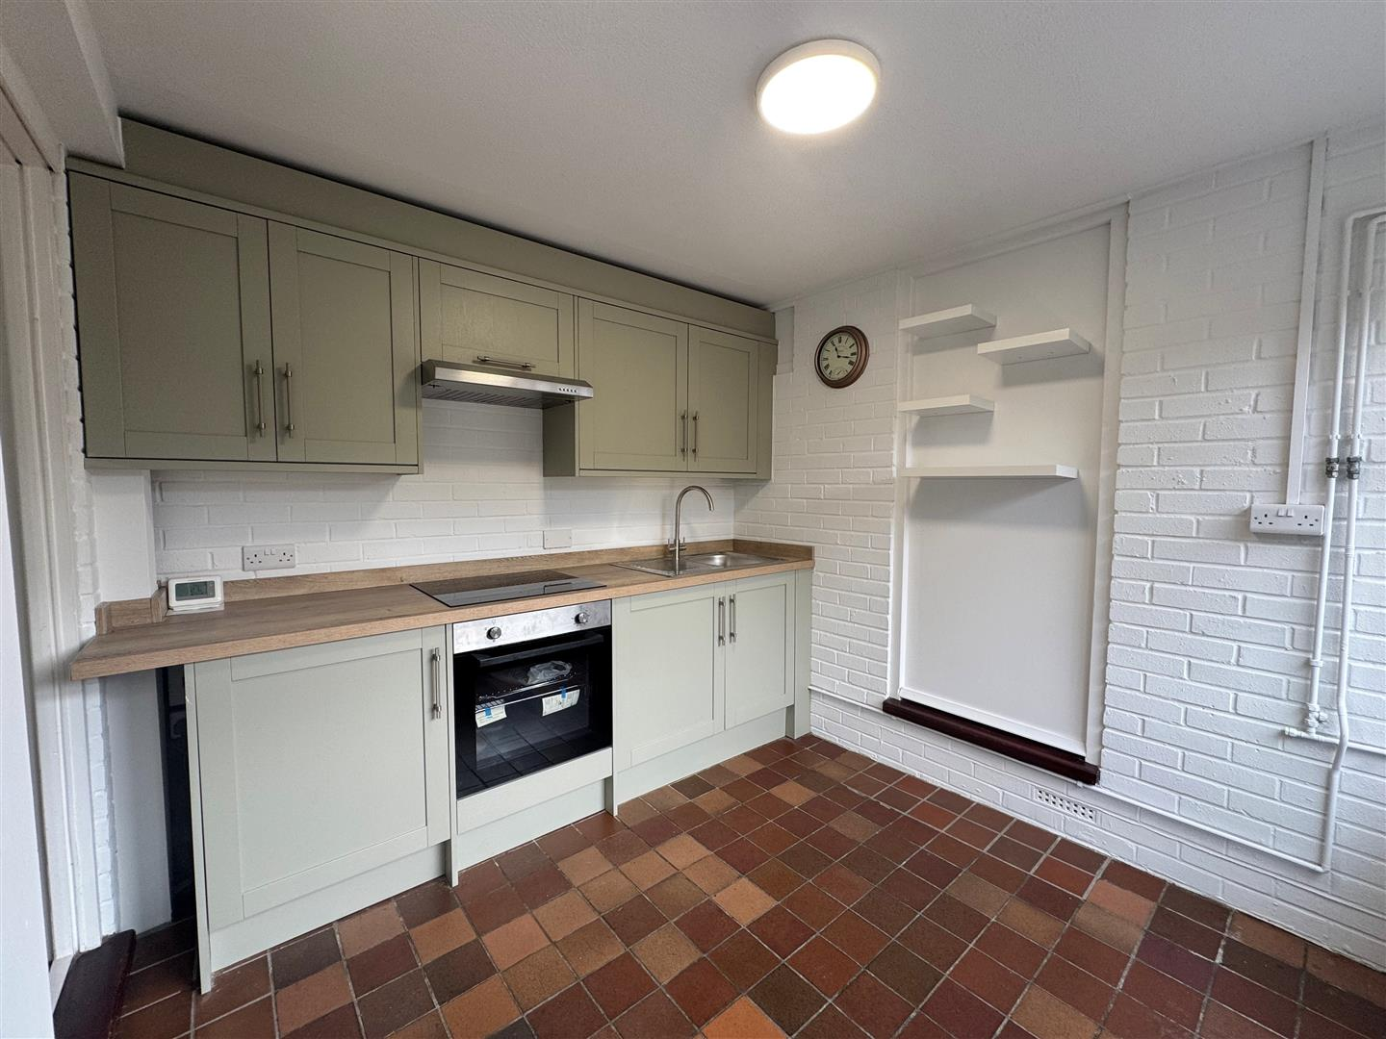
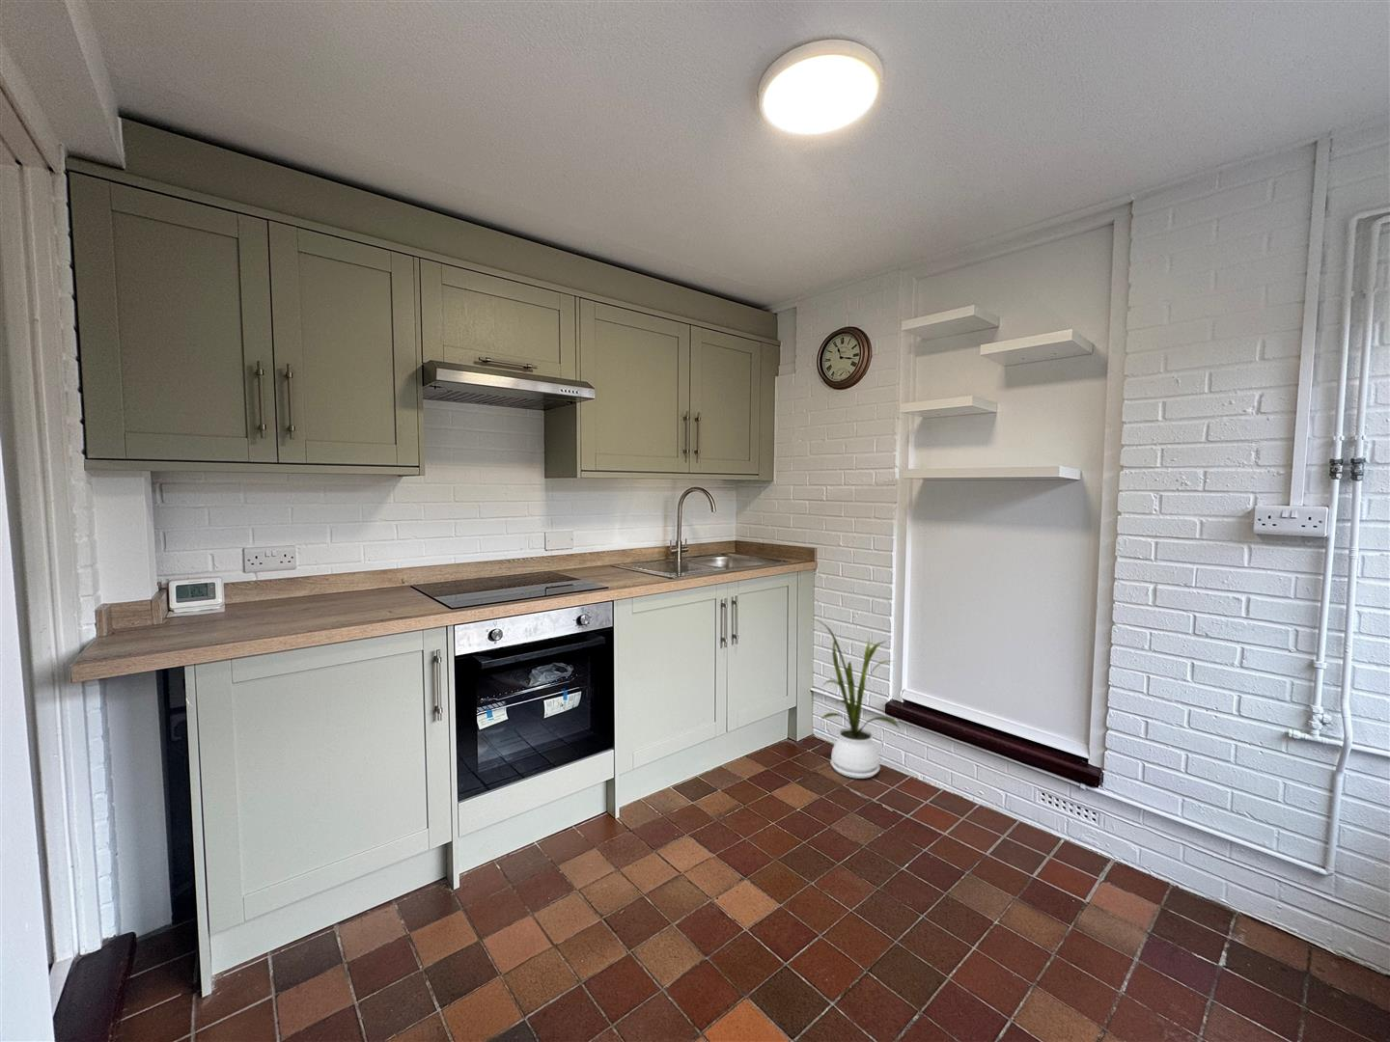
+ house plant (850, 696)
